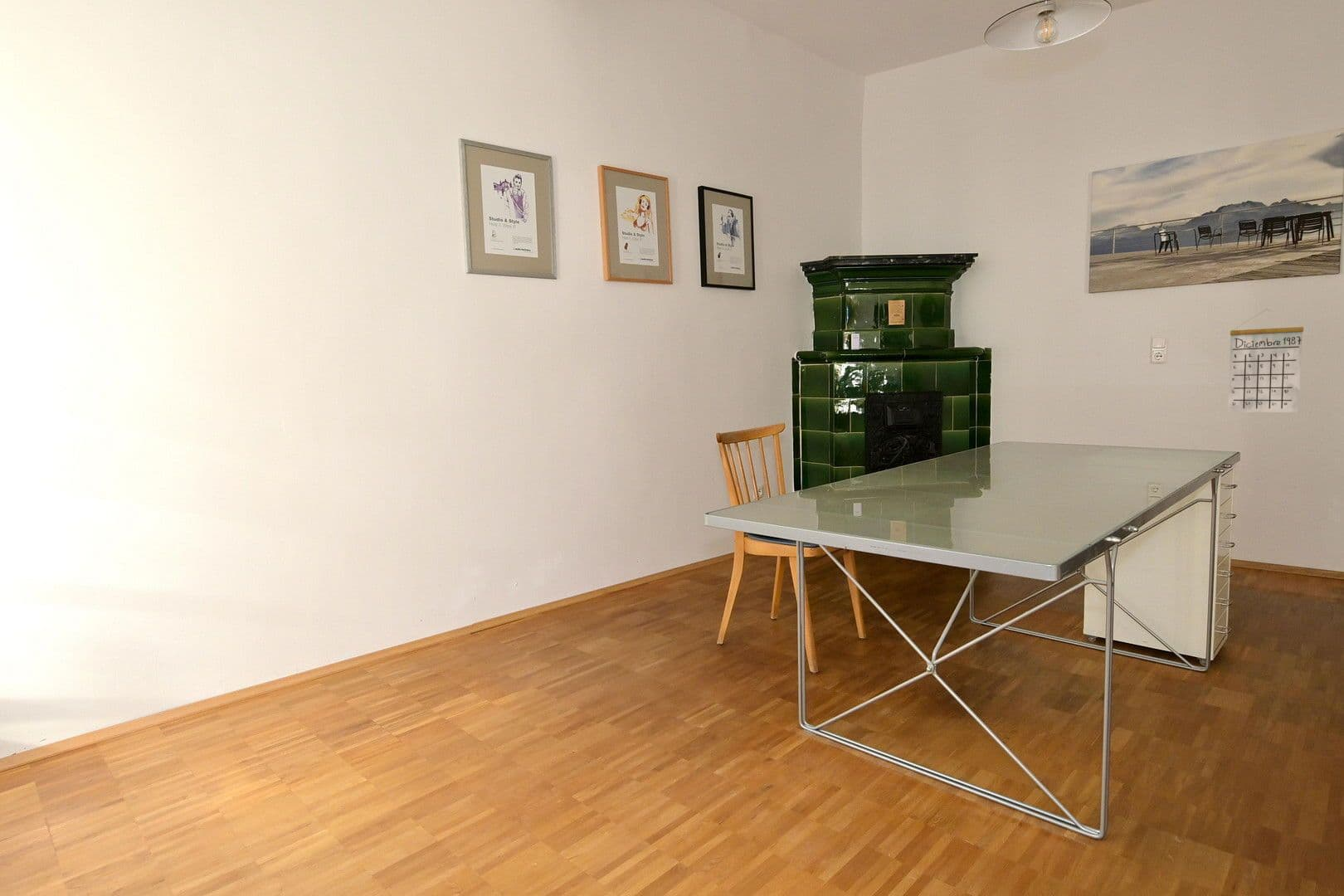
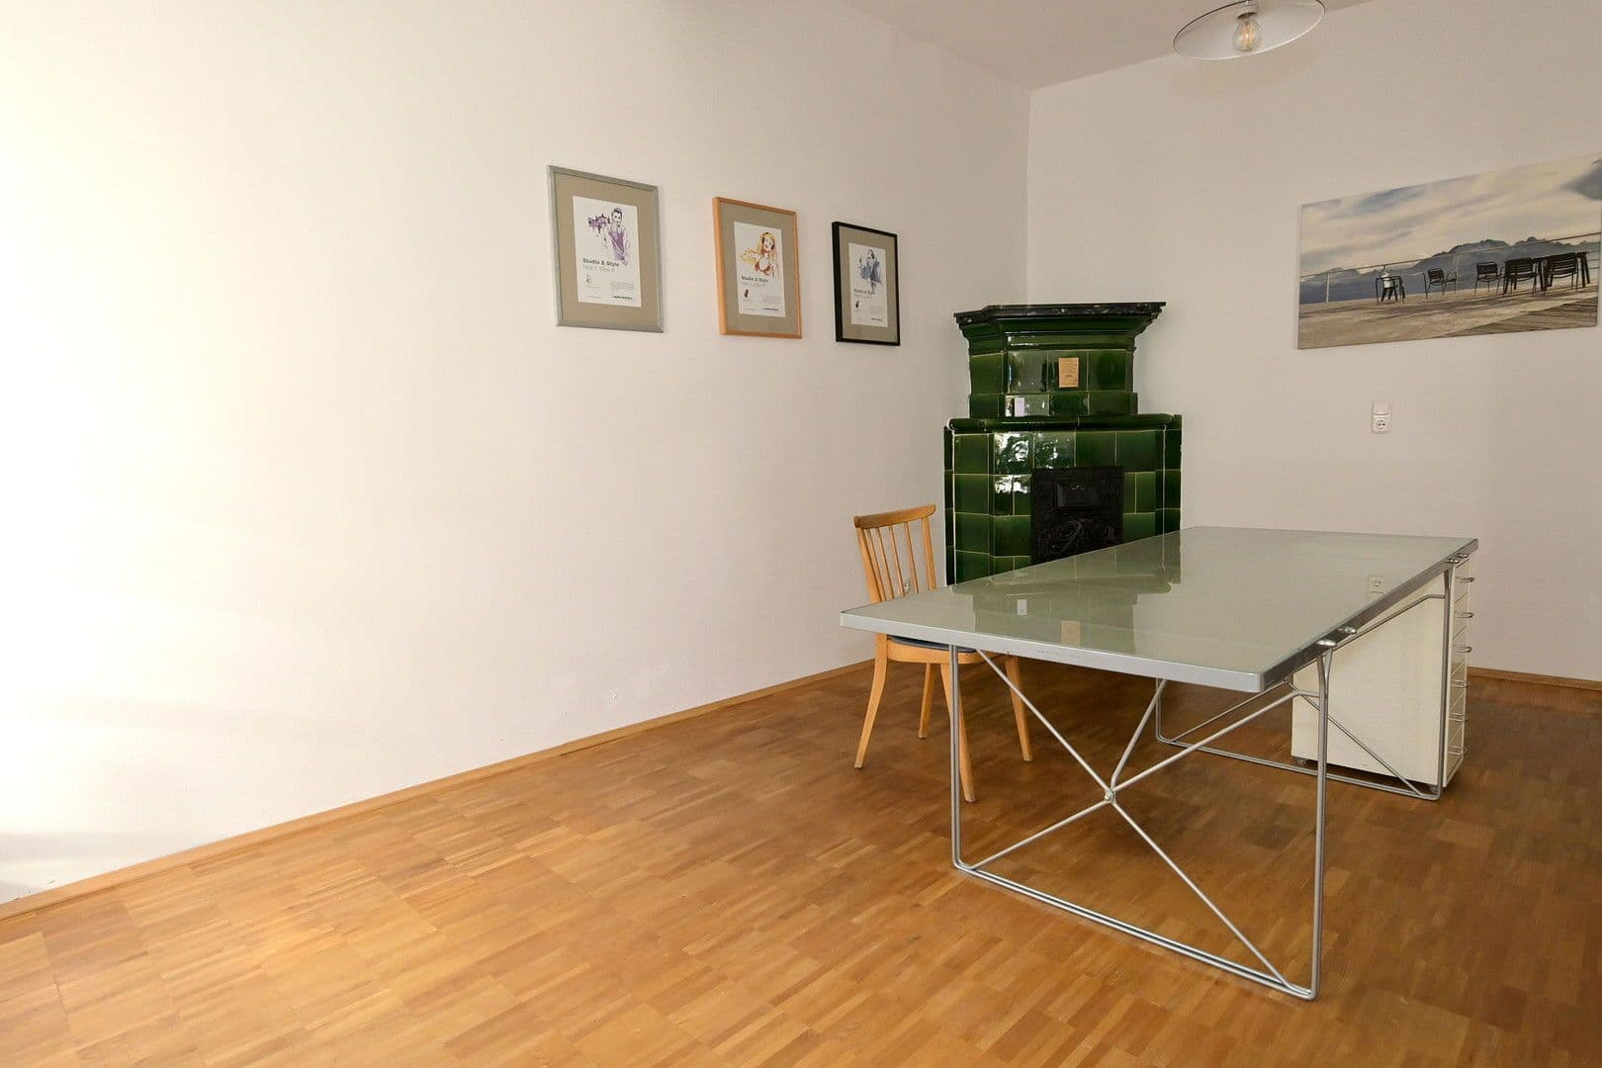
- calendar (1264, 360)
